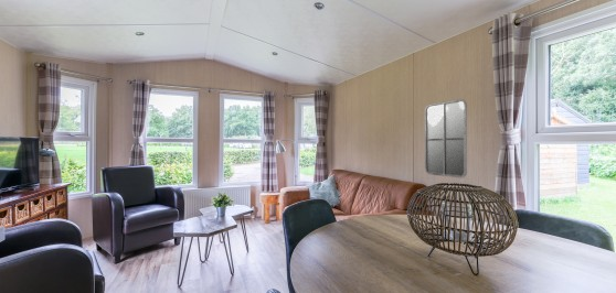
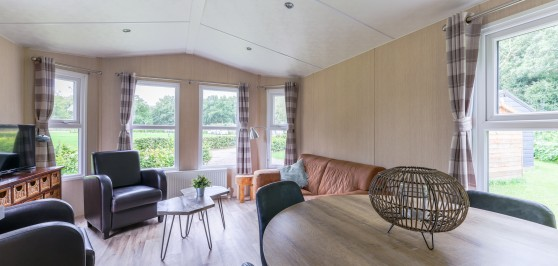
- home mirror (444, 139)
